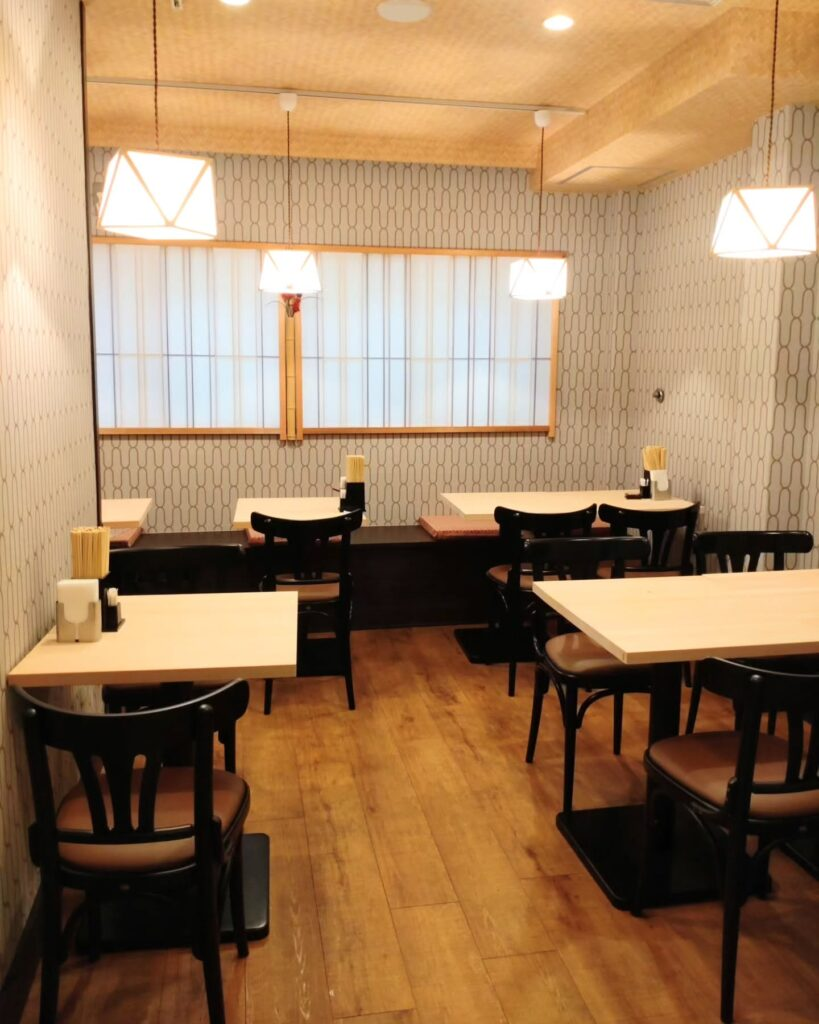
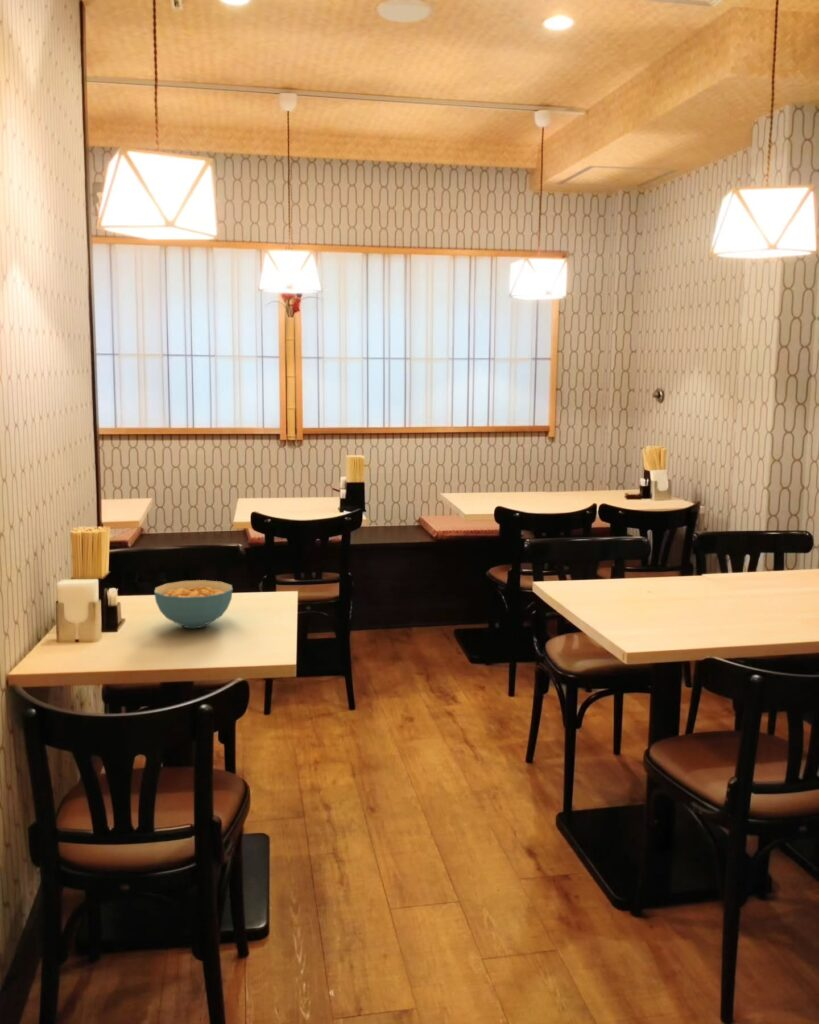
+ cereal bowl (194, 606)
